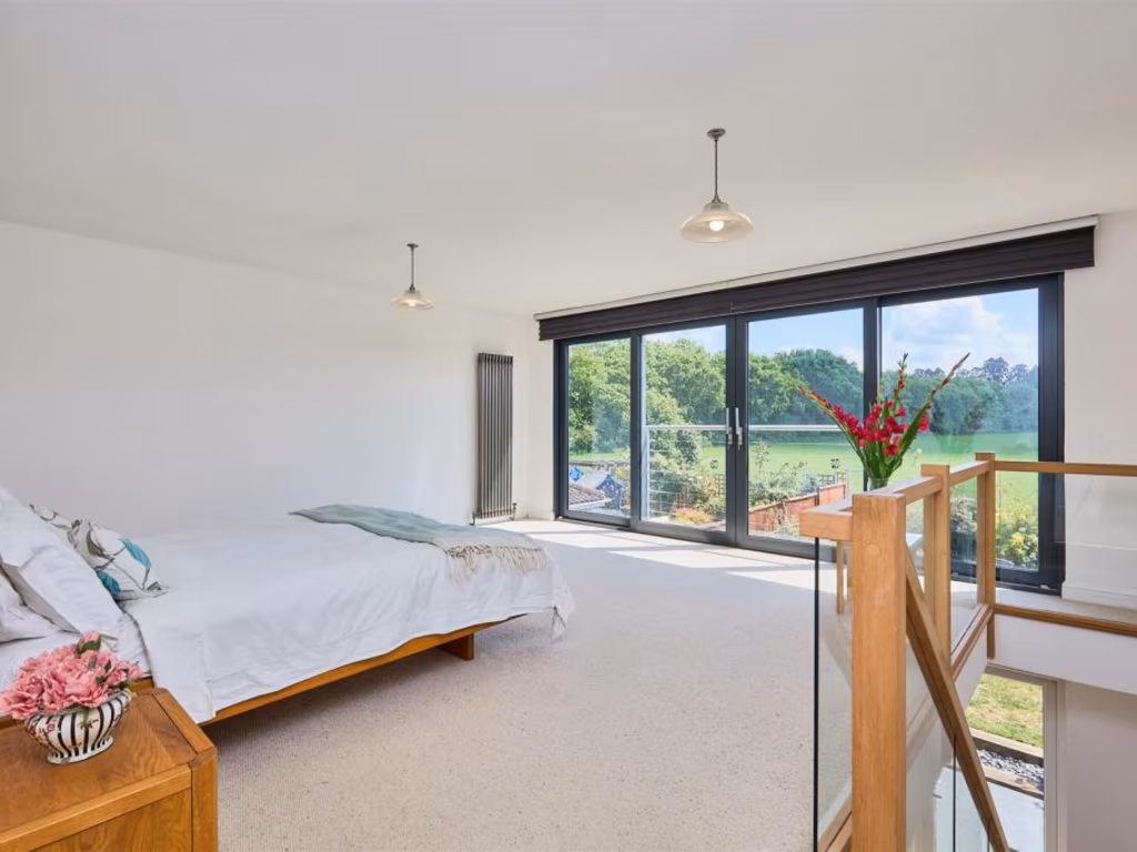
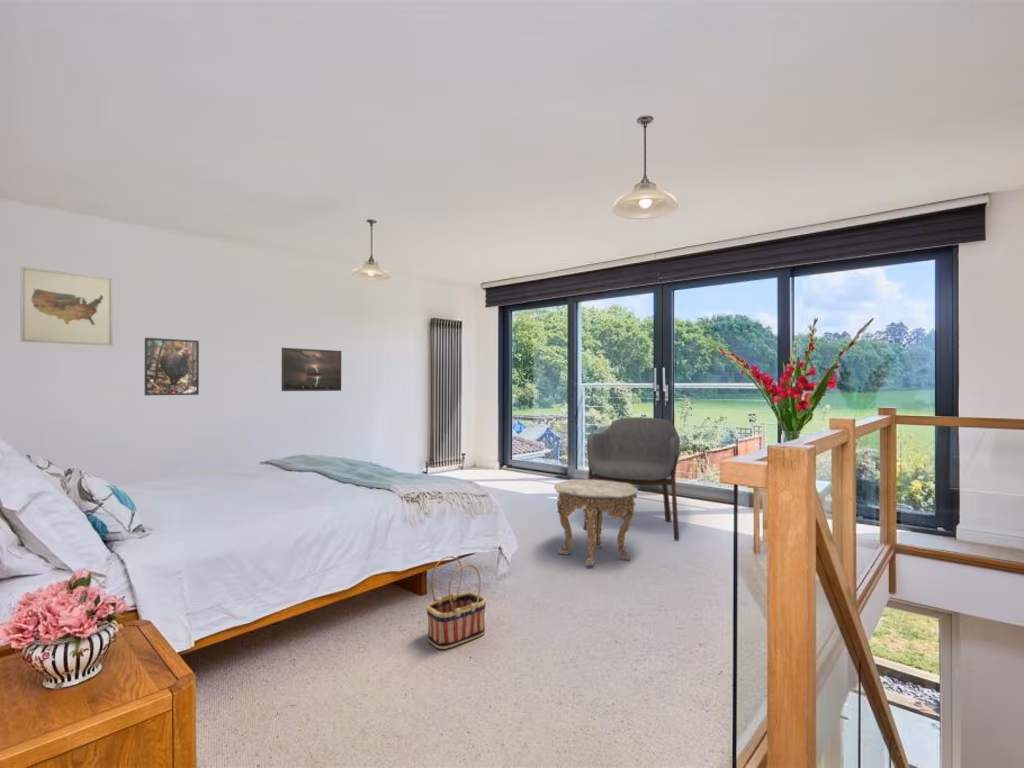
+ wall art (68, 308)
+ side table (595, 520)
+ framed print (172, 367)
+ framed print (312, 370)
+ basket (456, 598)
+ armchair (636, 472)
